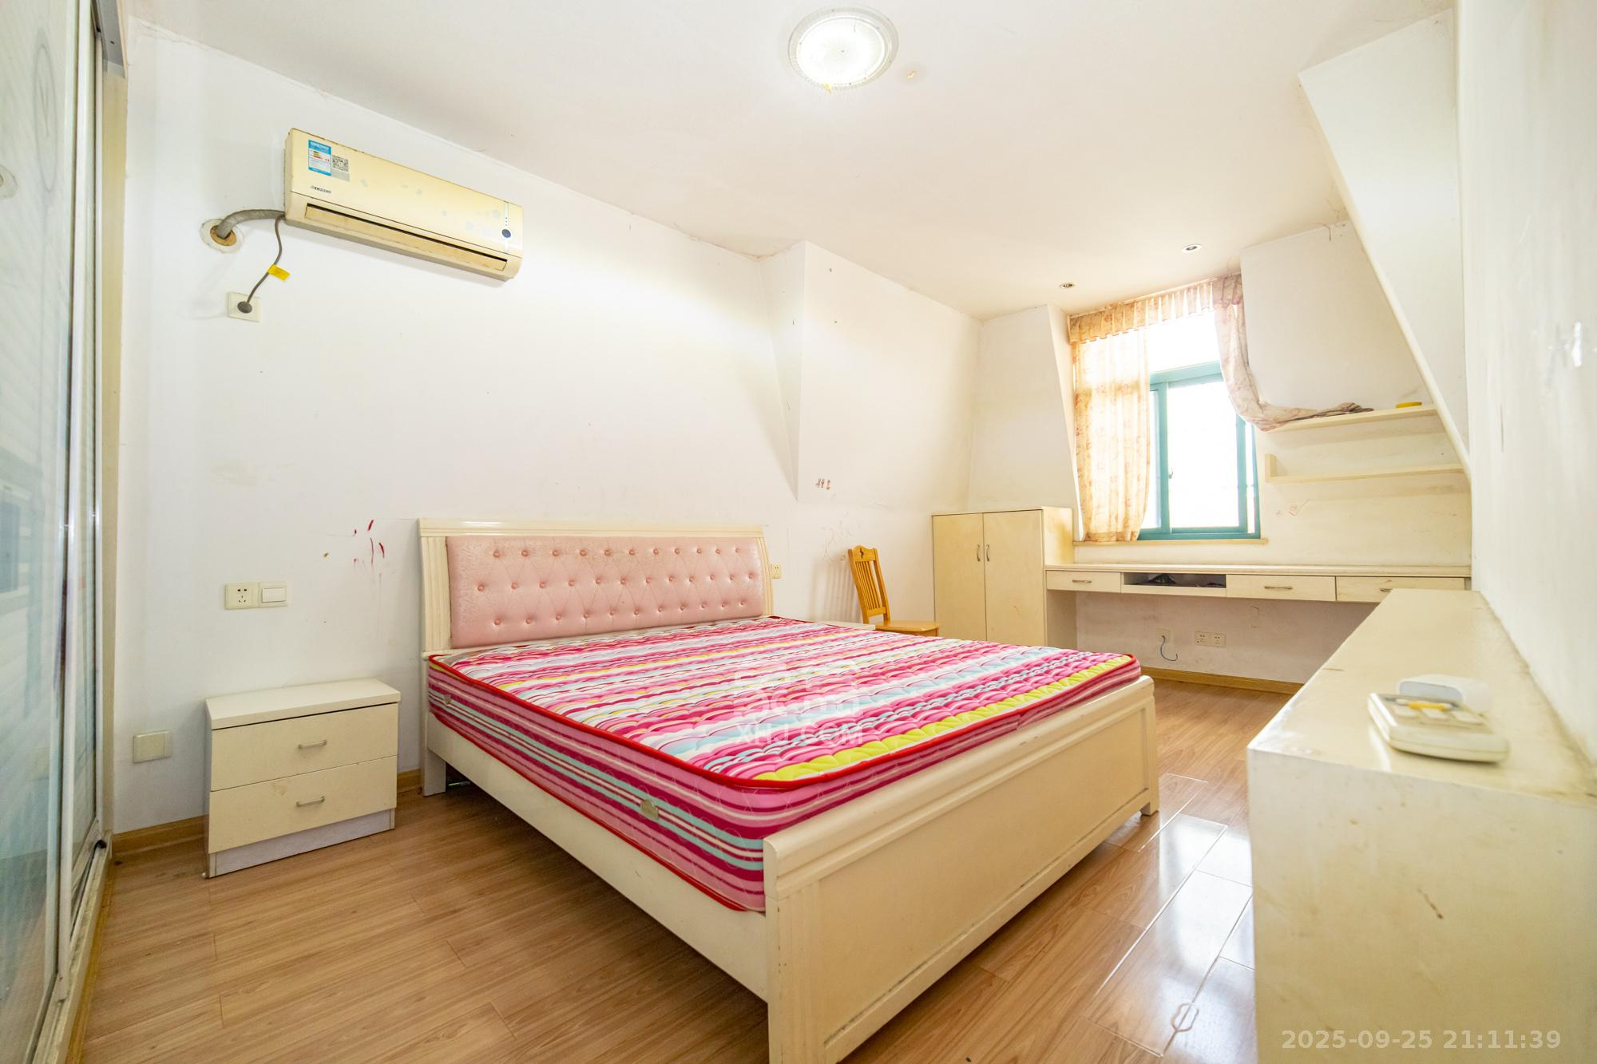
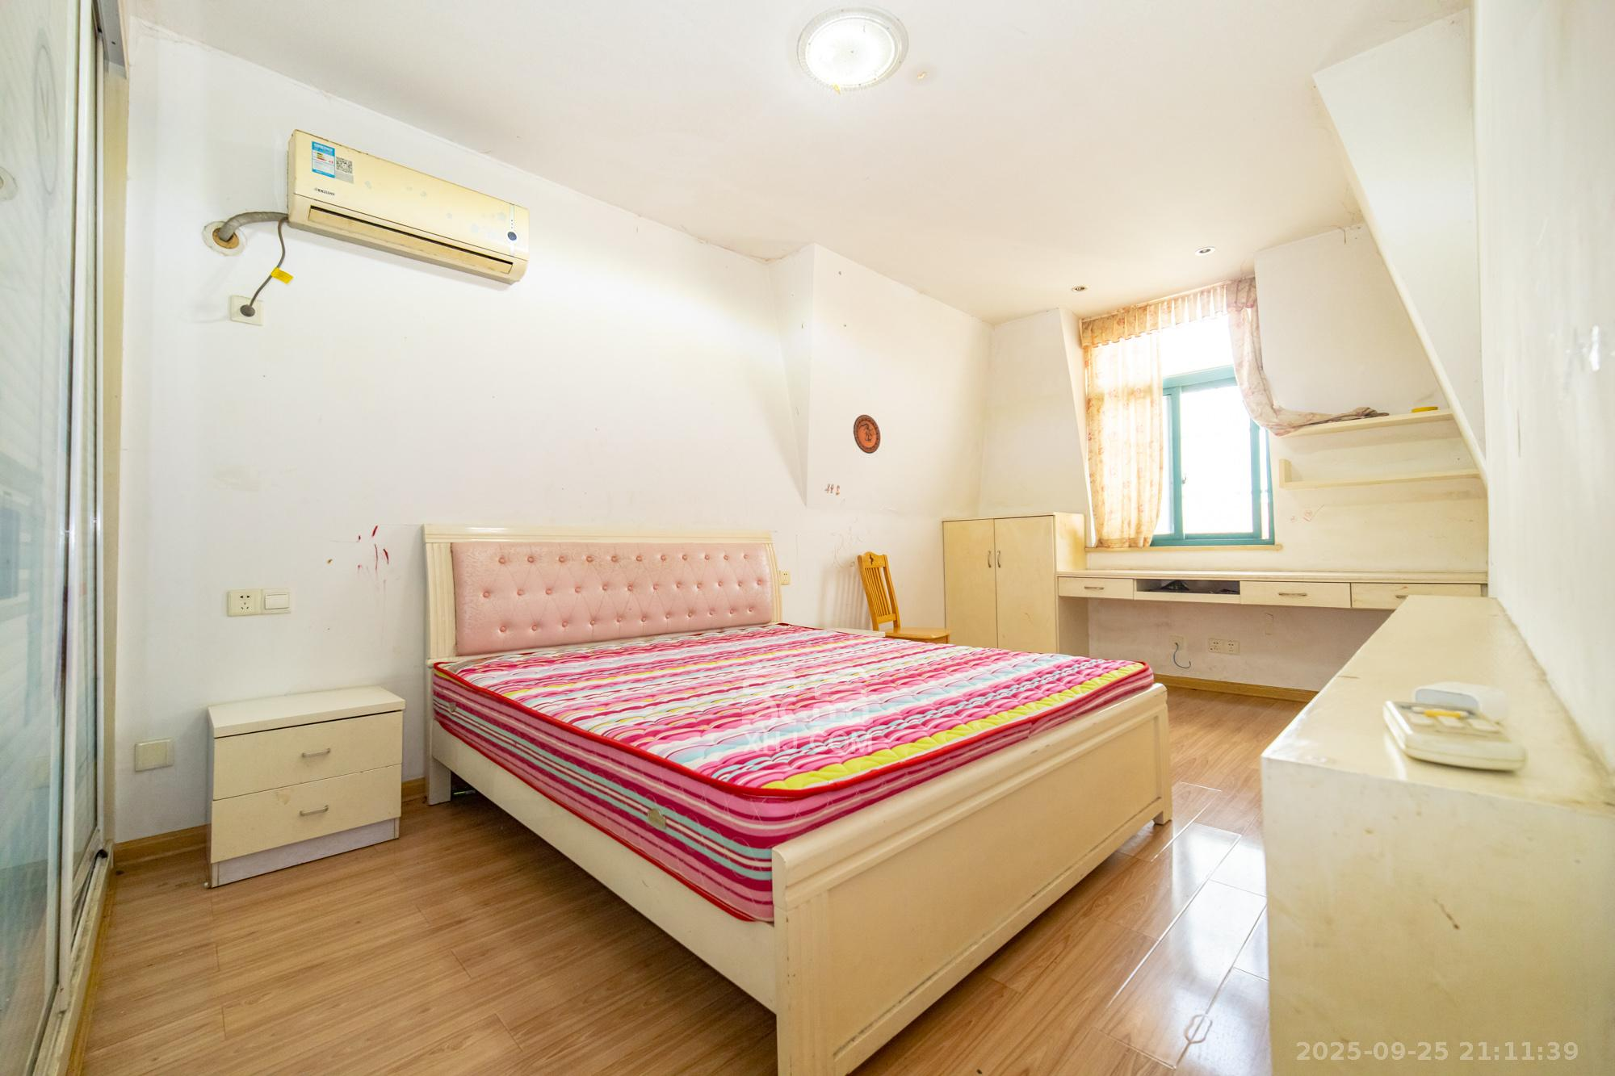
+ decorative plate (867, 435)
